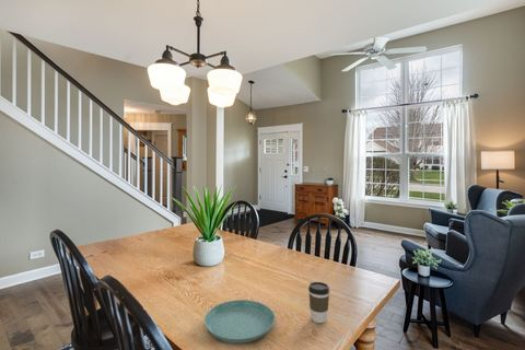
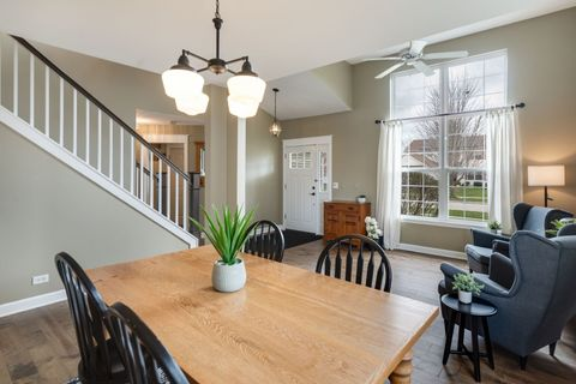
- coffee cup (318, 302)
- saucer (240, 320)
